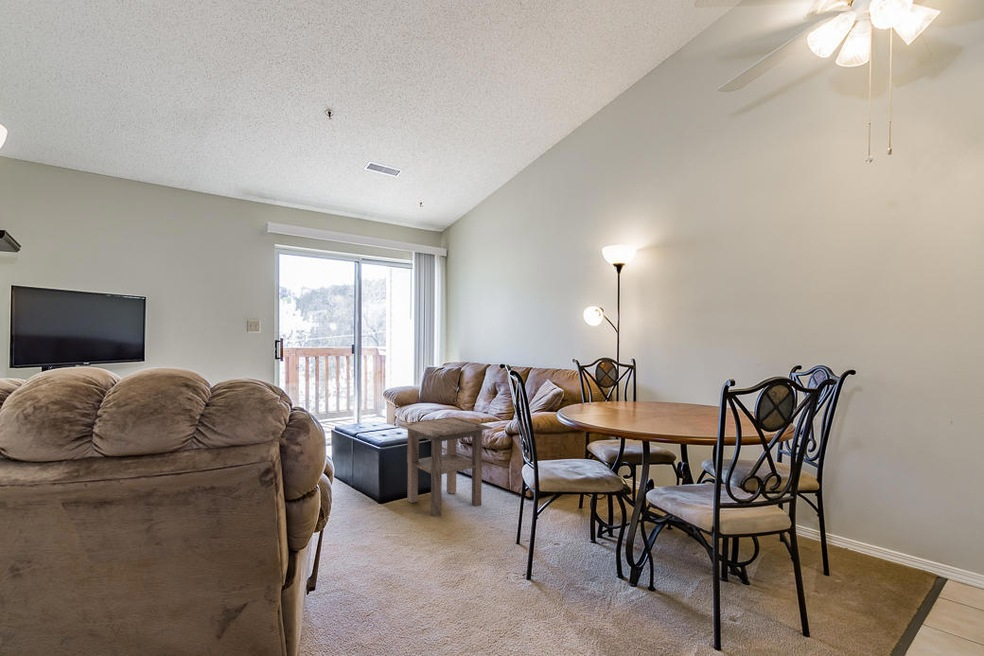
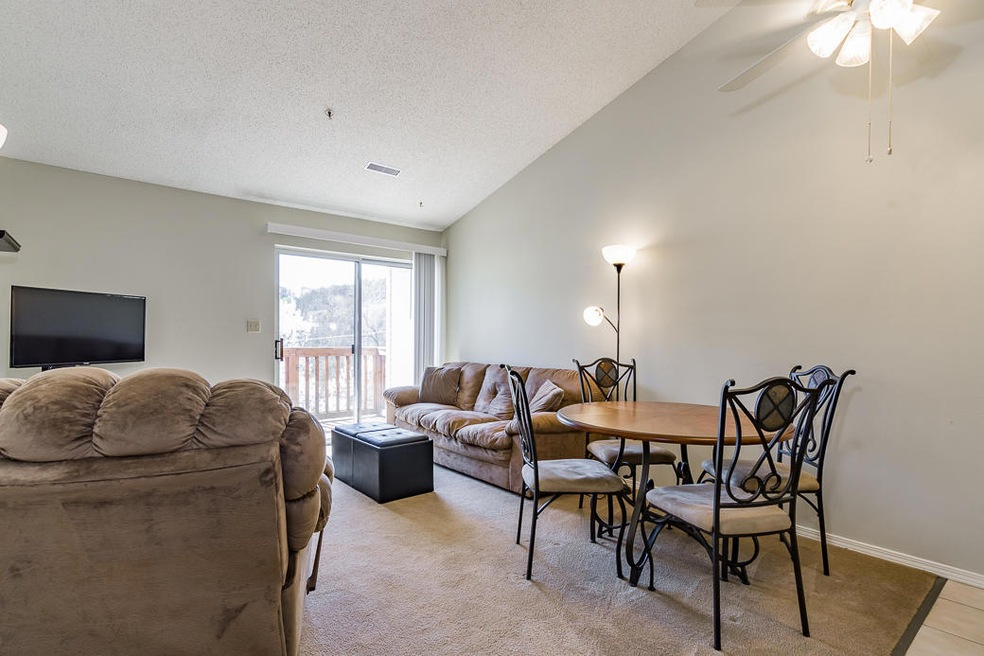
- side table (444, 463)
